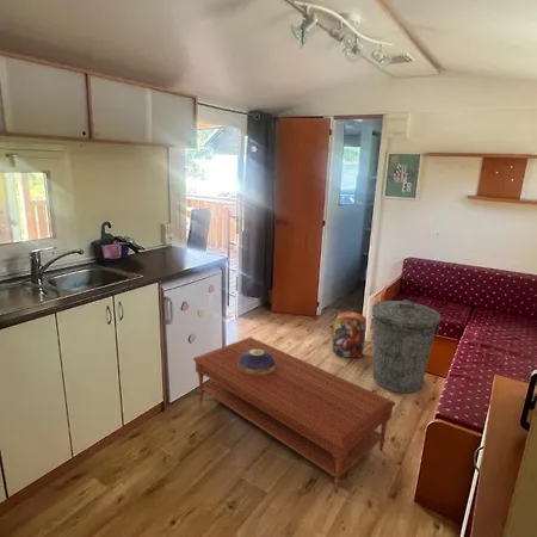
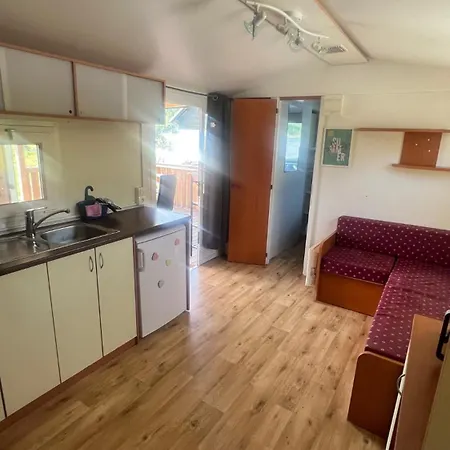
- coffee table (284, 400)
- trash can (401, 341)
- backpack (350, 332)
- decorative bowl (257, 357)
